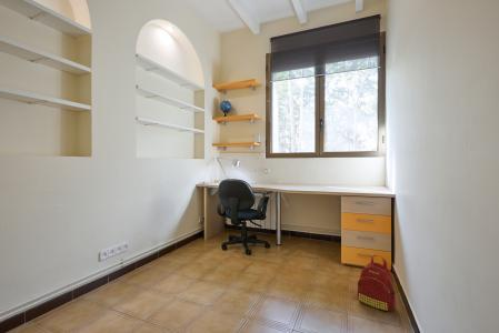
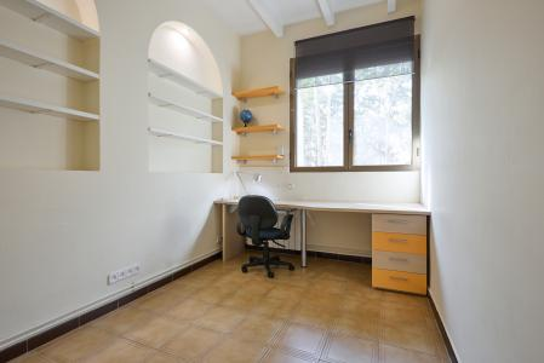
- backpack (375, 280)
